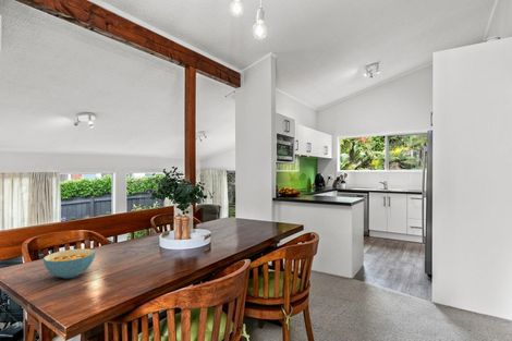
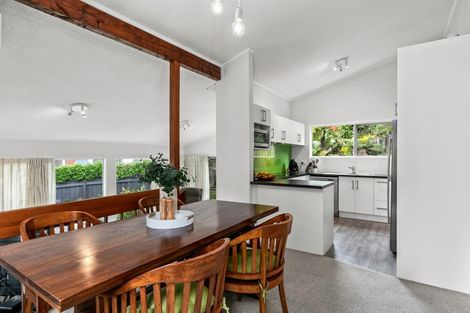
- cereal bowl (70, 265)
